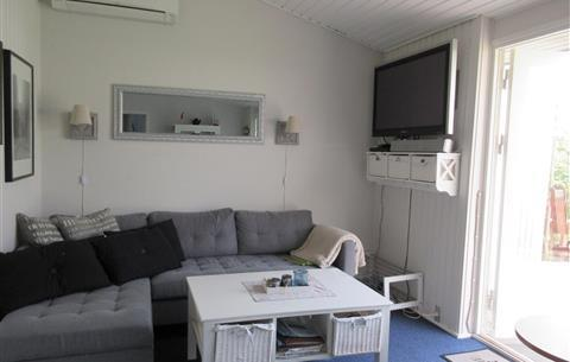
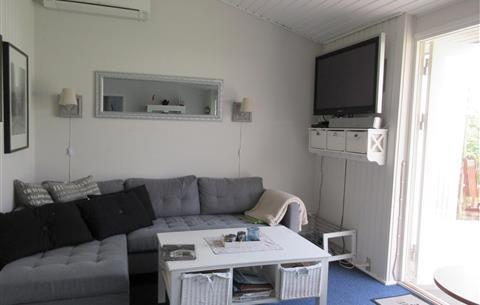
+ magazine (178, 251)
